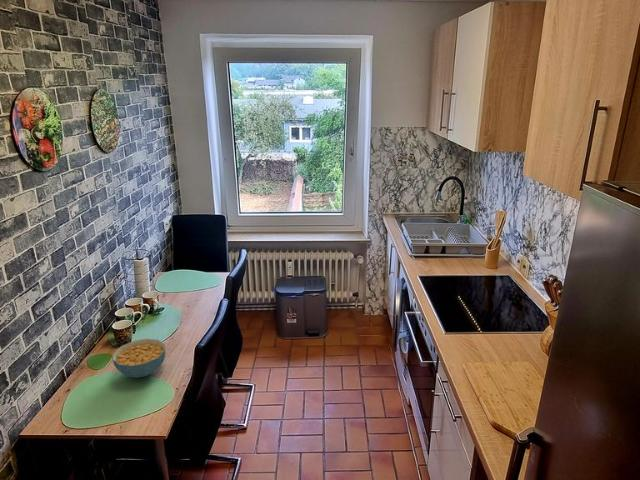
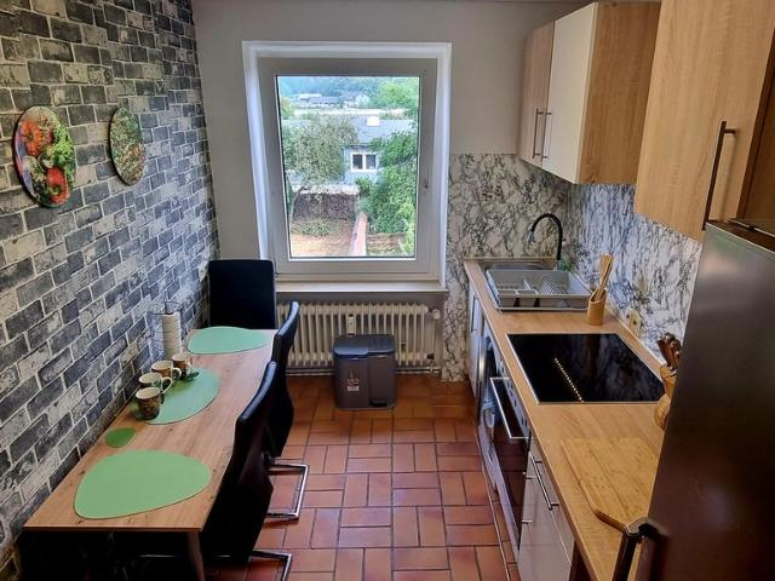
- cereal bowl (140, 362)
